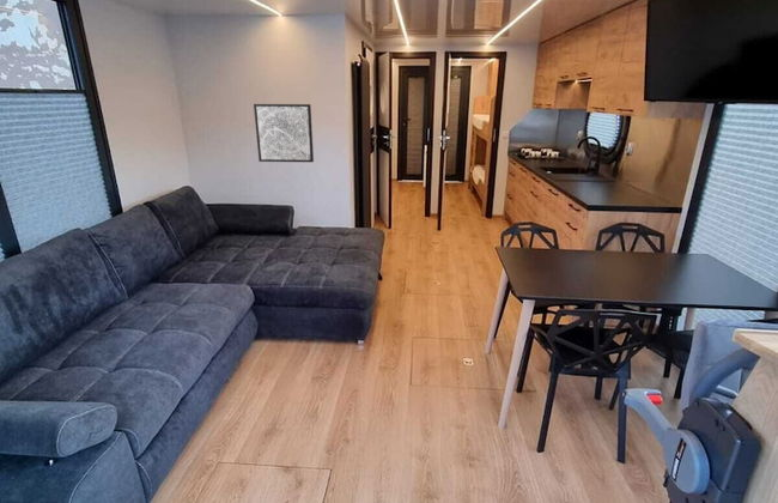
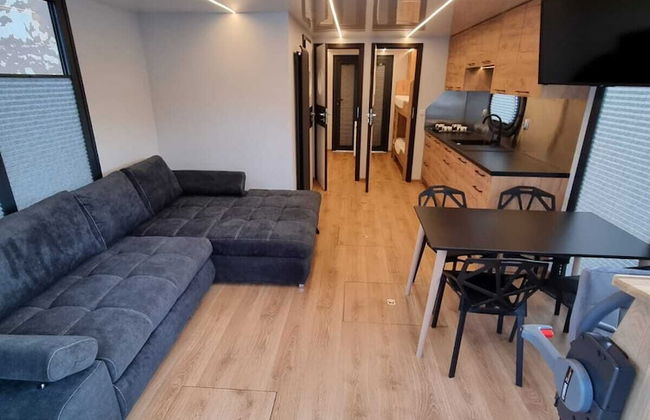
- wall art (284, 133)
